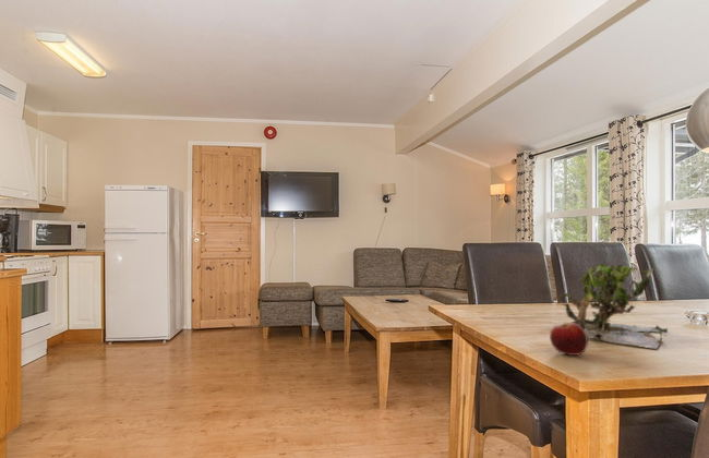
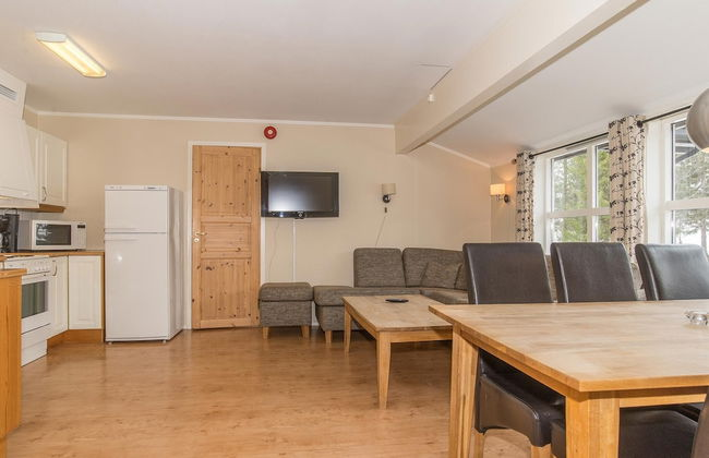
- plant (603, 299)
- fruit (568, 338)
